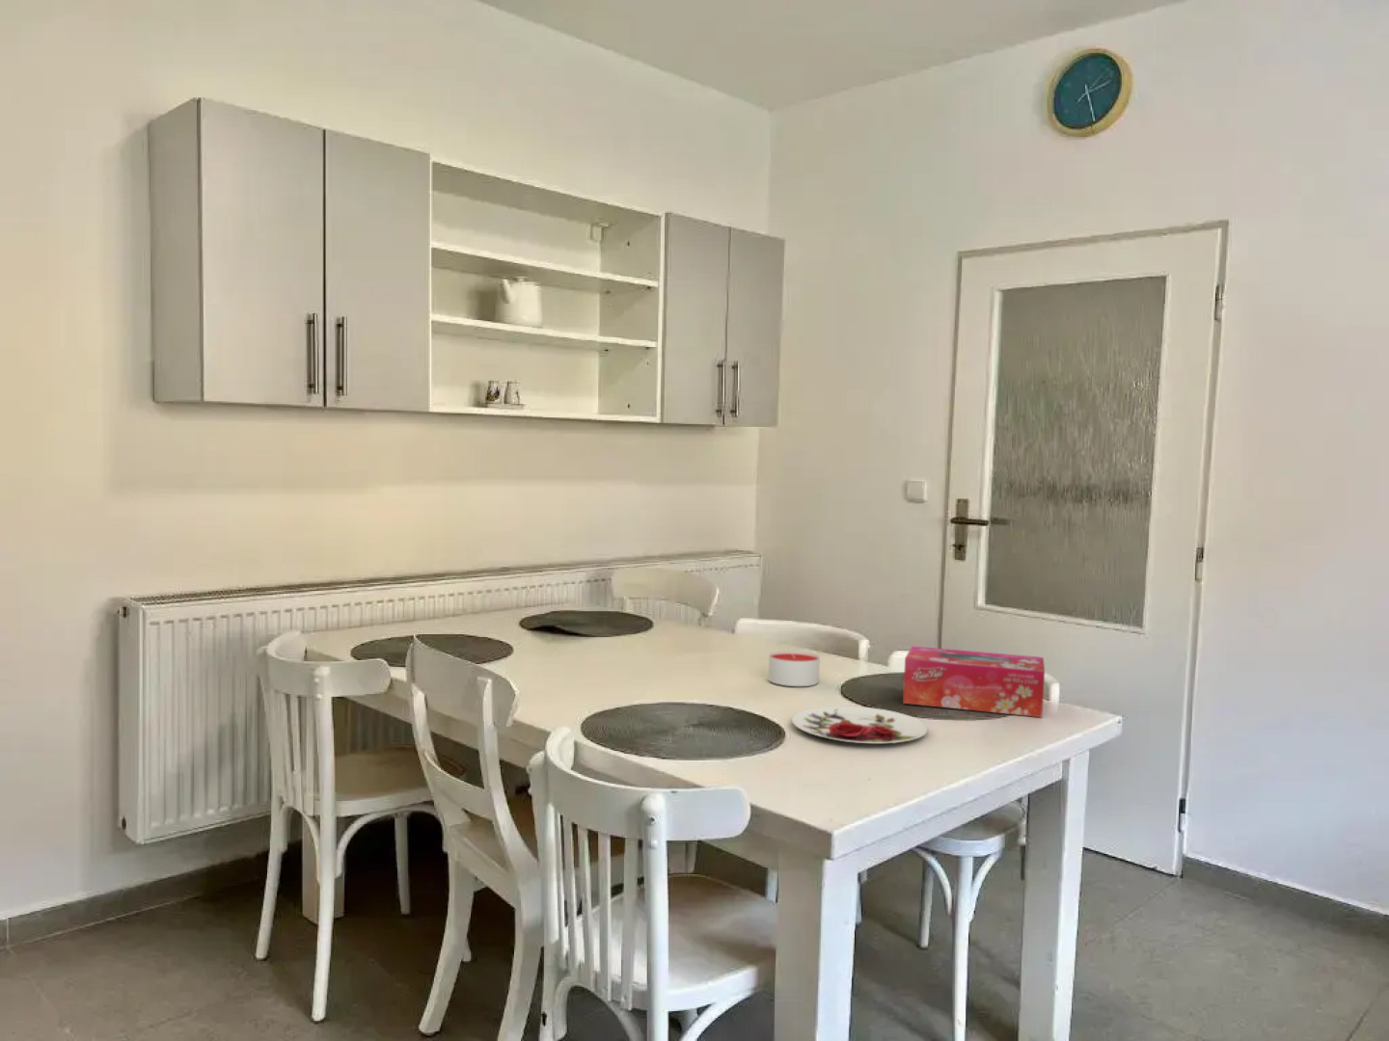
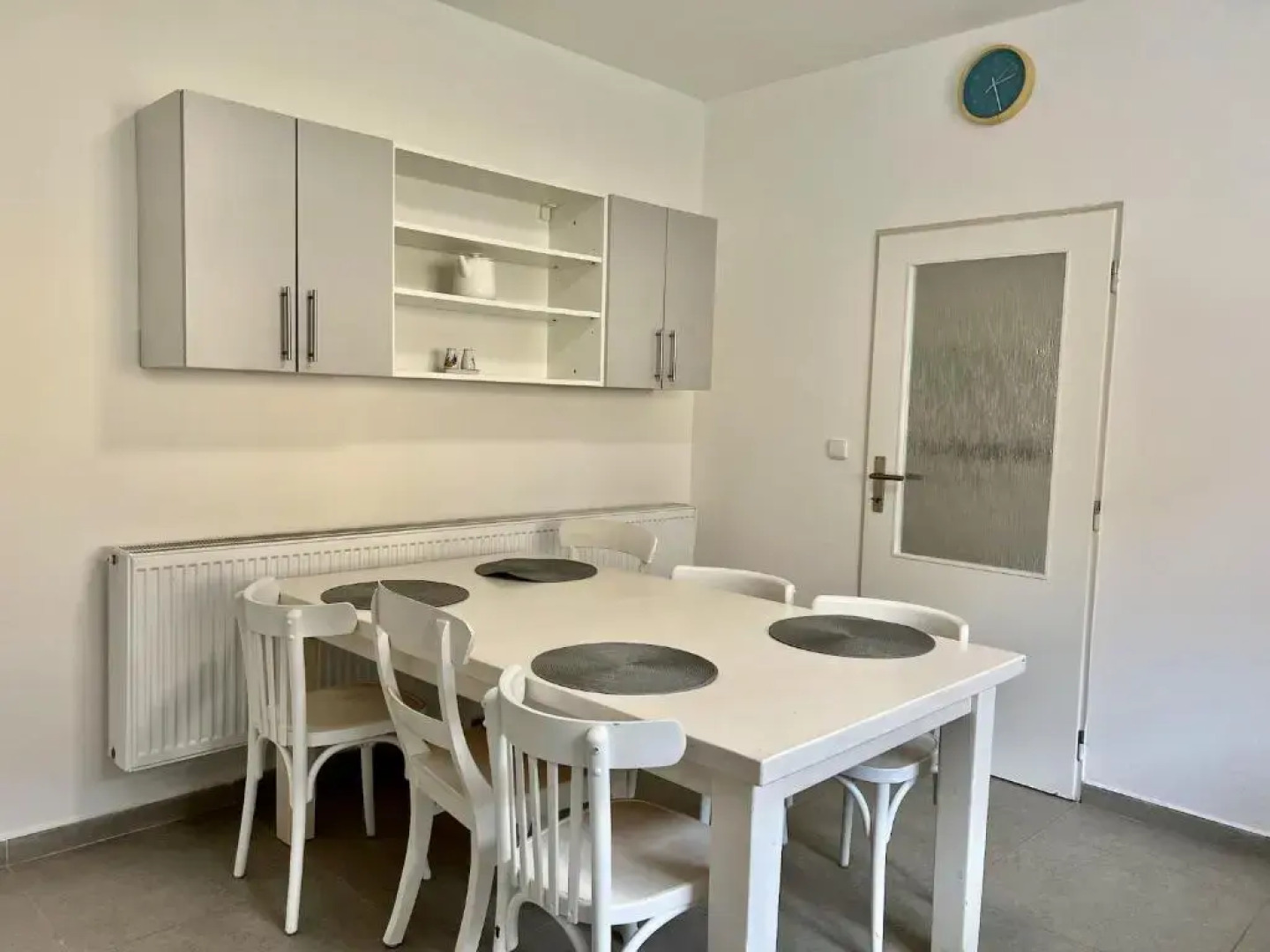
- plate (859, 722)
- tissue box (973, 679)
- candle (794, 667)
